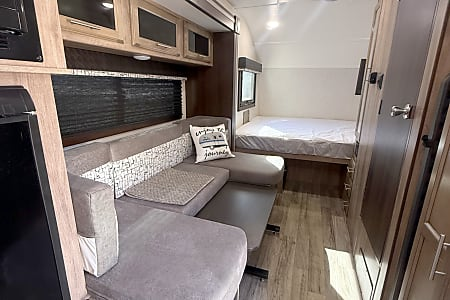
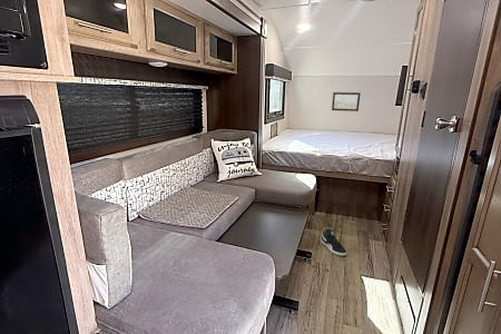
+ wall art (345, 101)
+ sneaker (333, 239)
